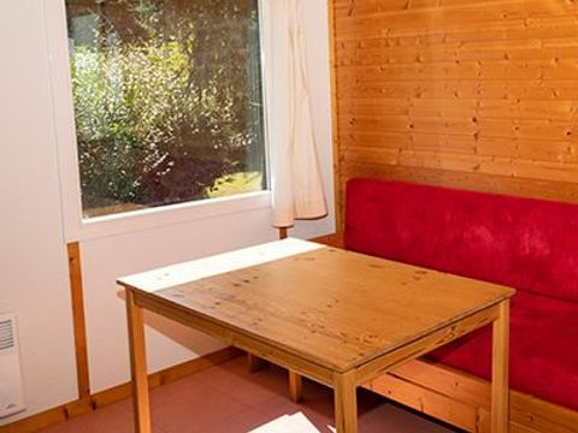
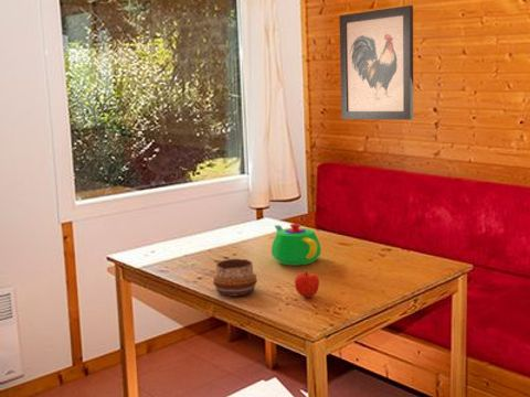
+ teapot (294, 242)
+ decorative bowl (234, 277)
+ fruit (307, 283)
+ wall art (374, 65)
